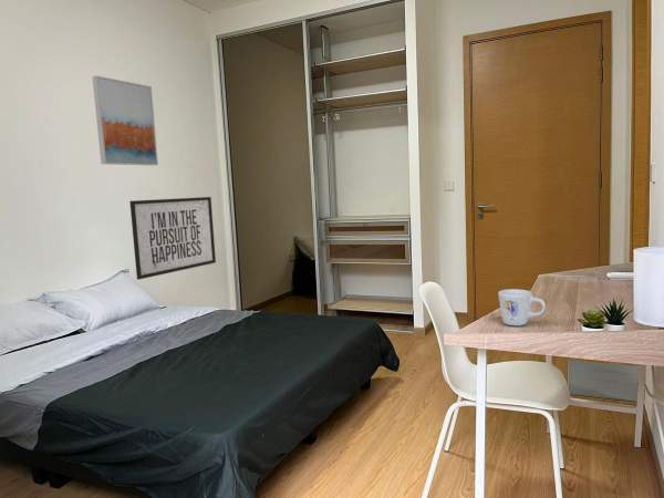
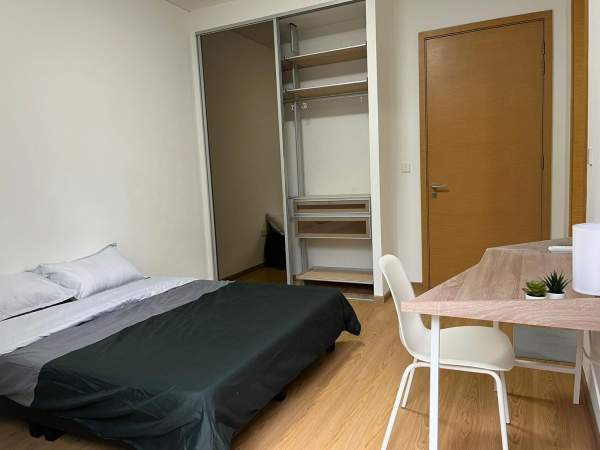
- wall art (127, 123)
- mirror (176, 235)
- mug (521, 308)
